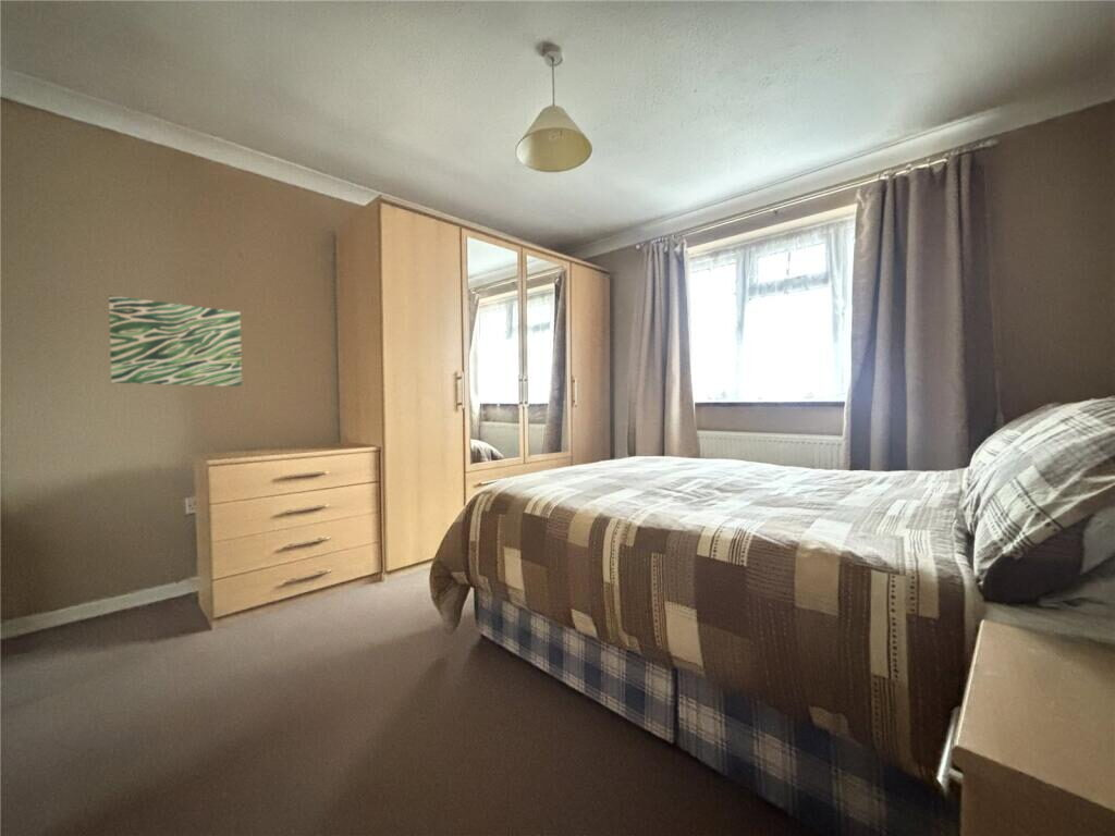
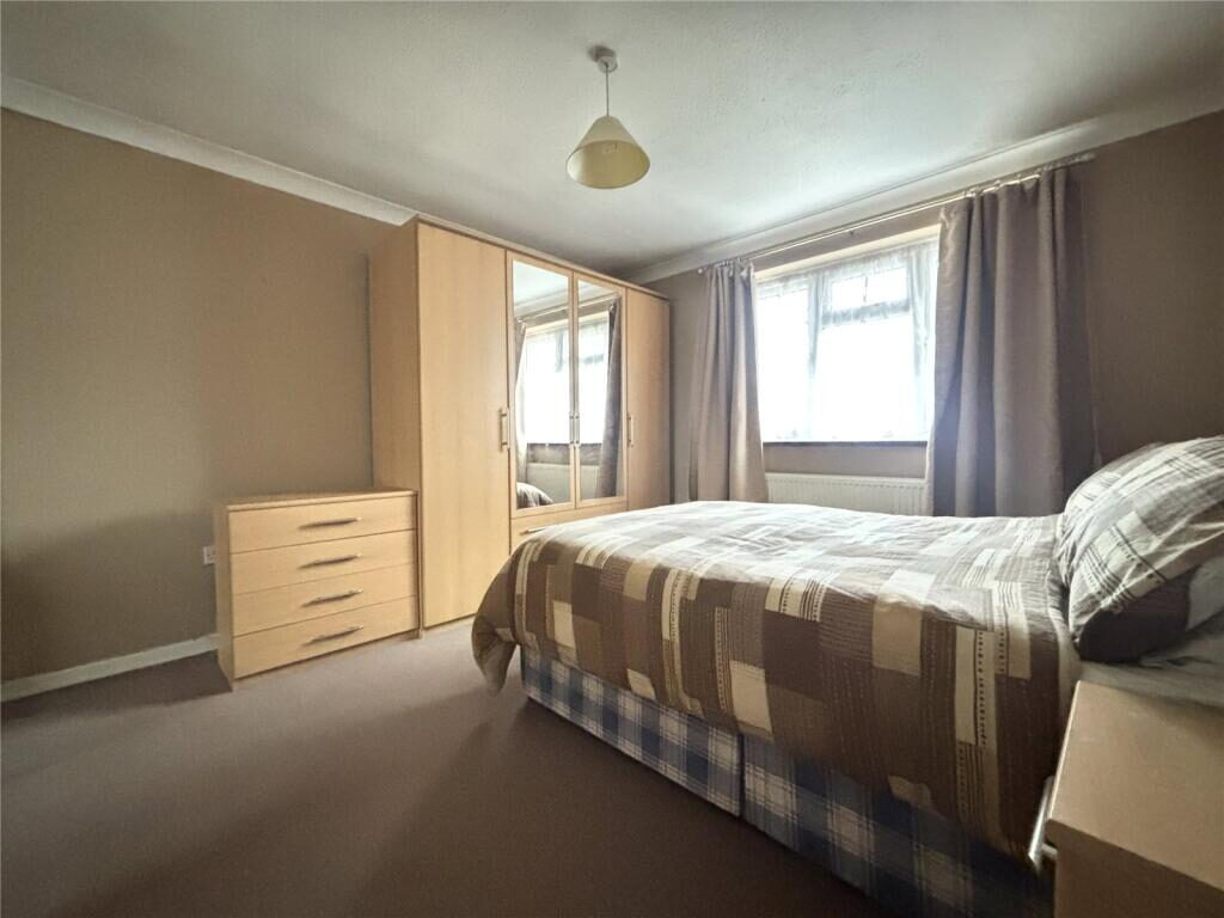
- wall art (181, 344)
